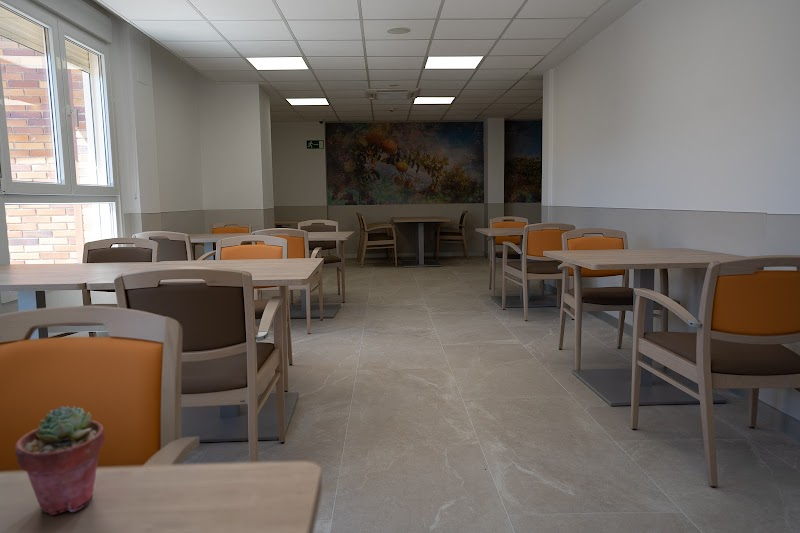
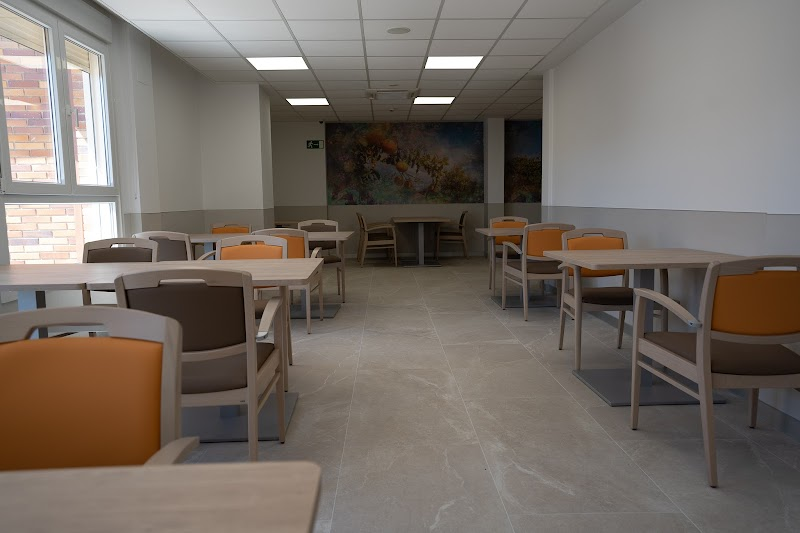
- potted succulent (63, 454)
